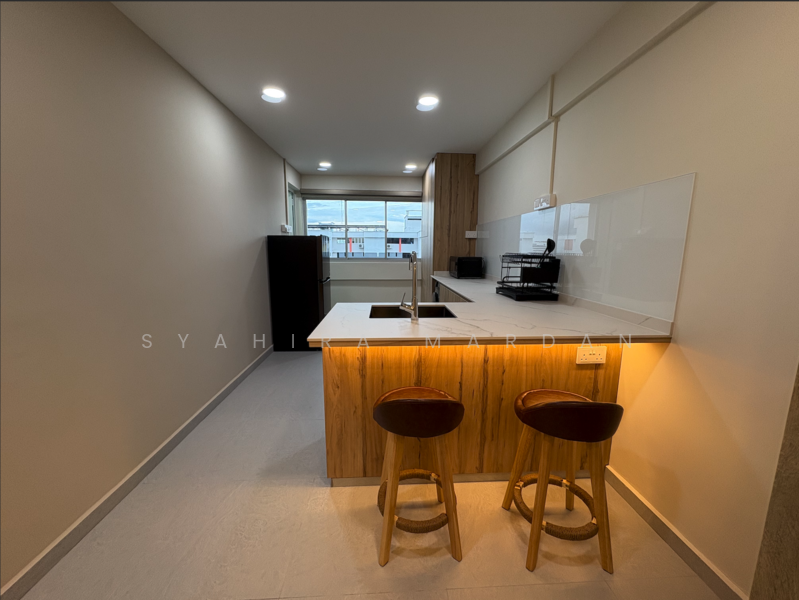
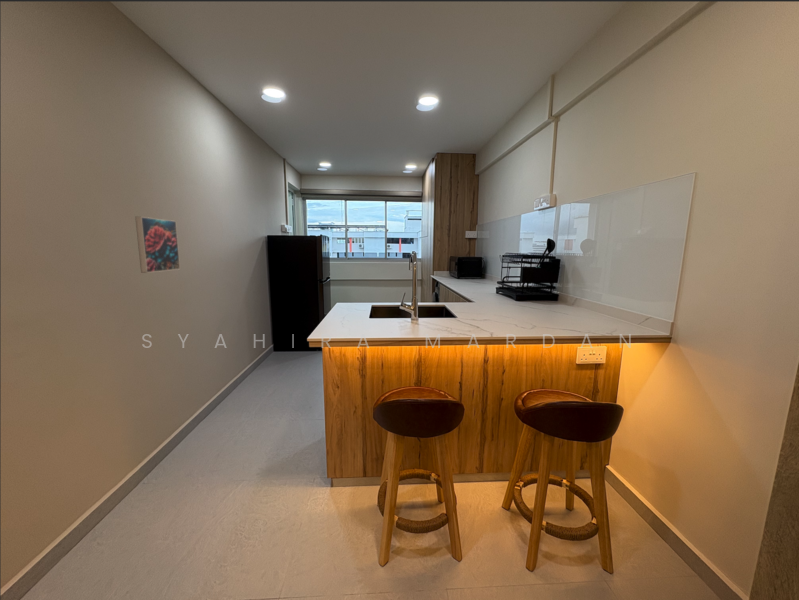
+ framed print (159, 245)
